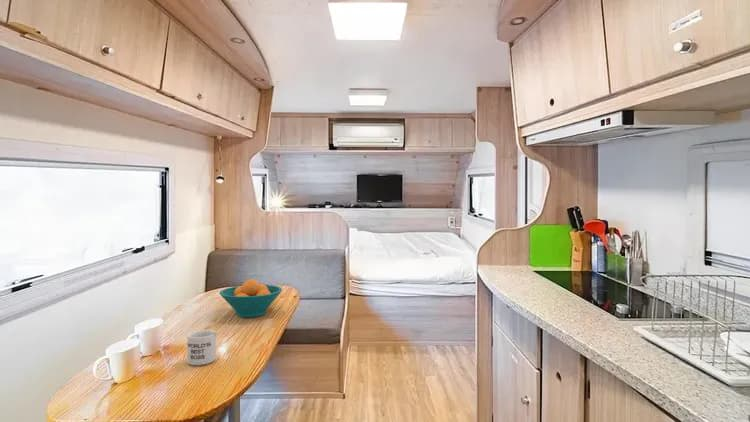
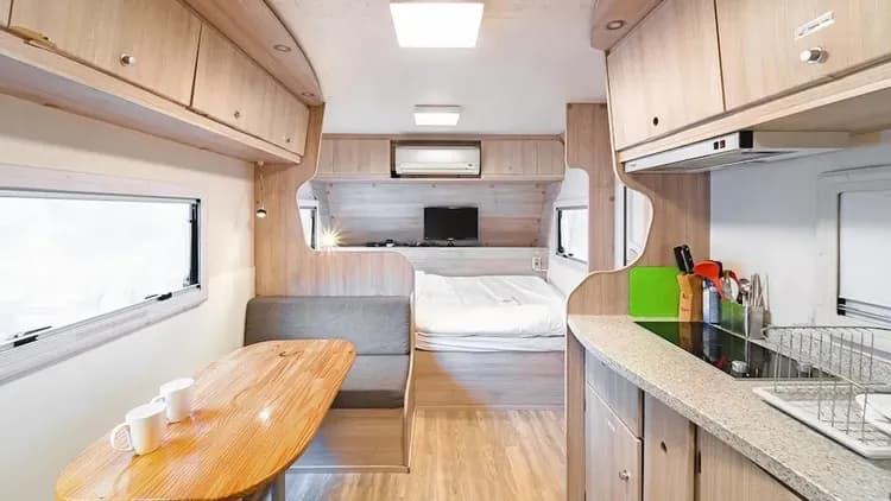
- fruit bowl (251, 296)
- mug (203, 345)
